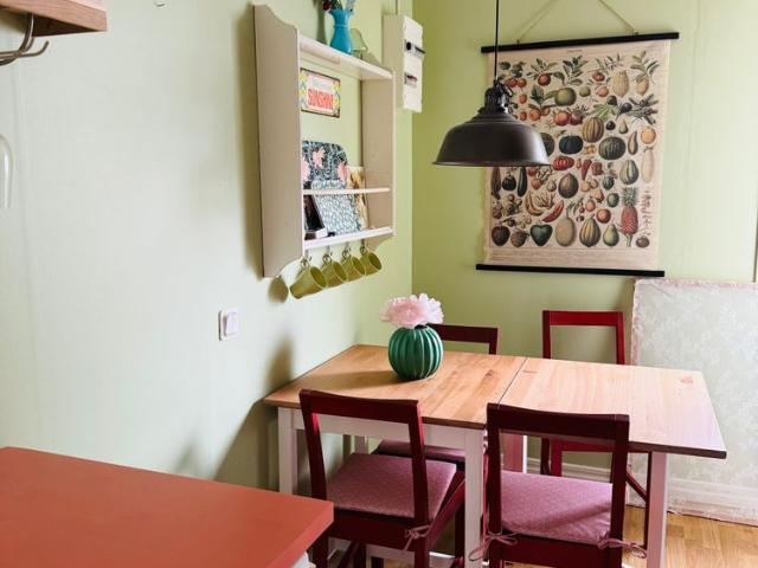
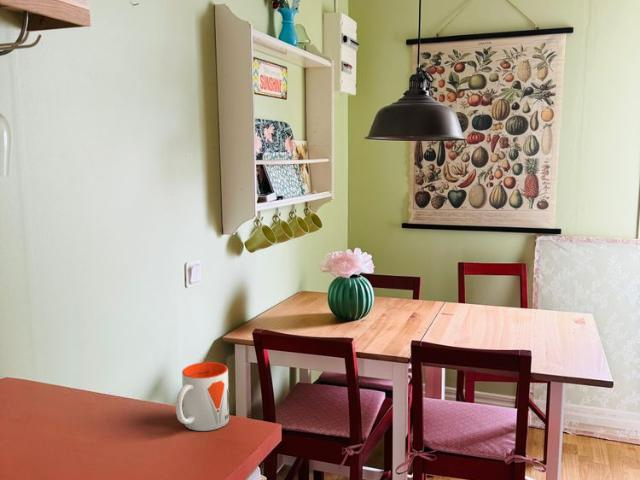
+ mug (199, 398)
